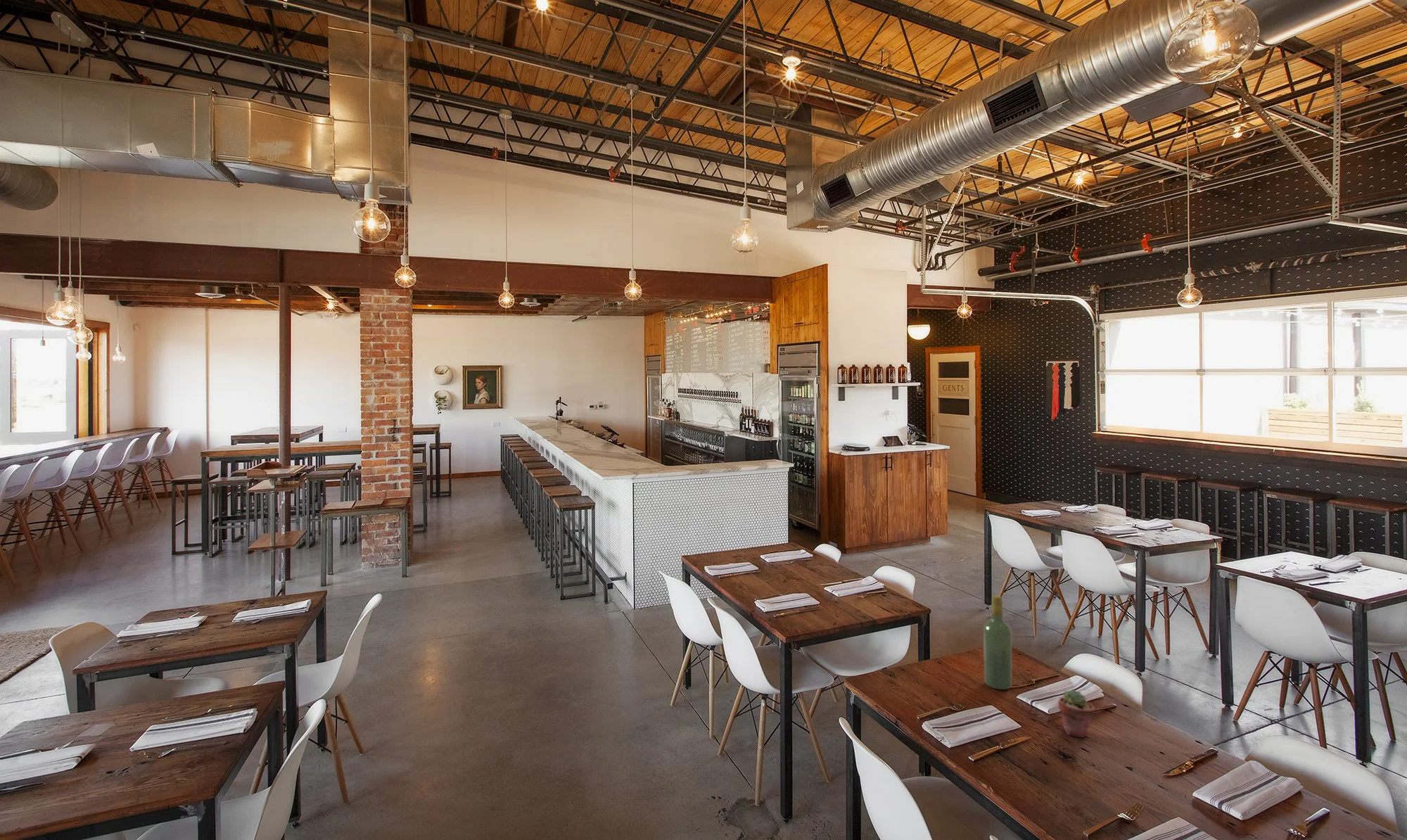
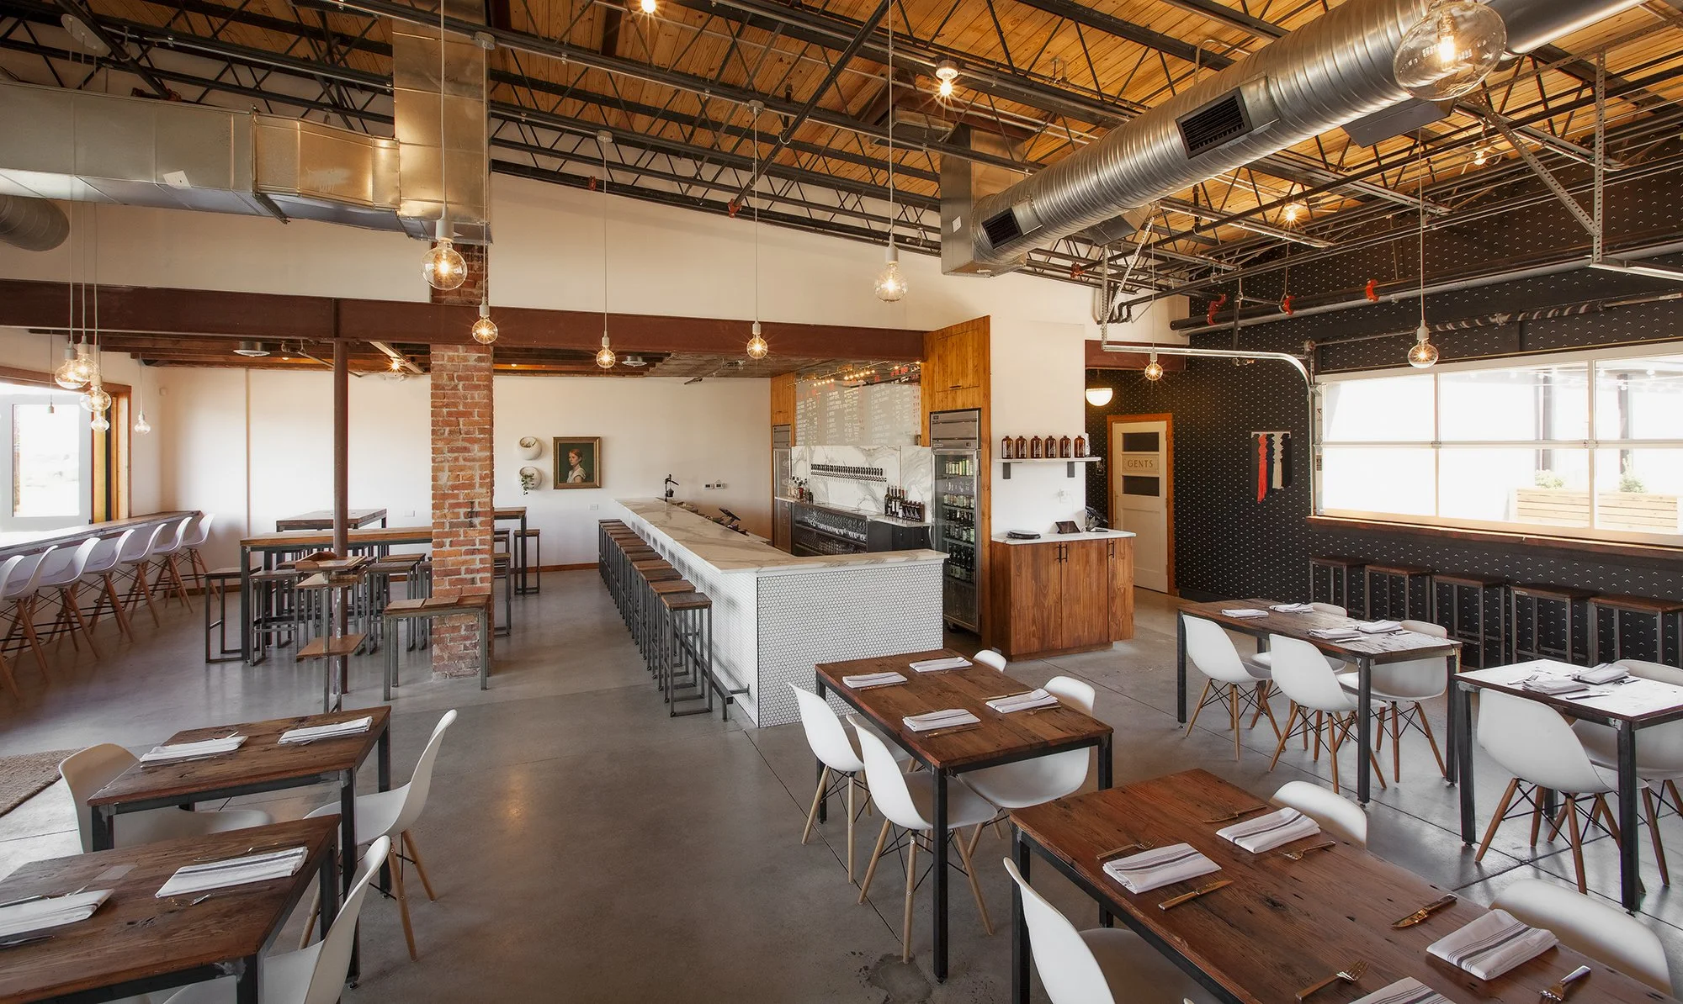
- wine bottle (998, 641)
- potted succulent (1076, 711)
